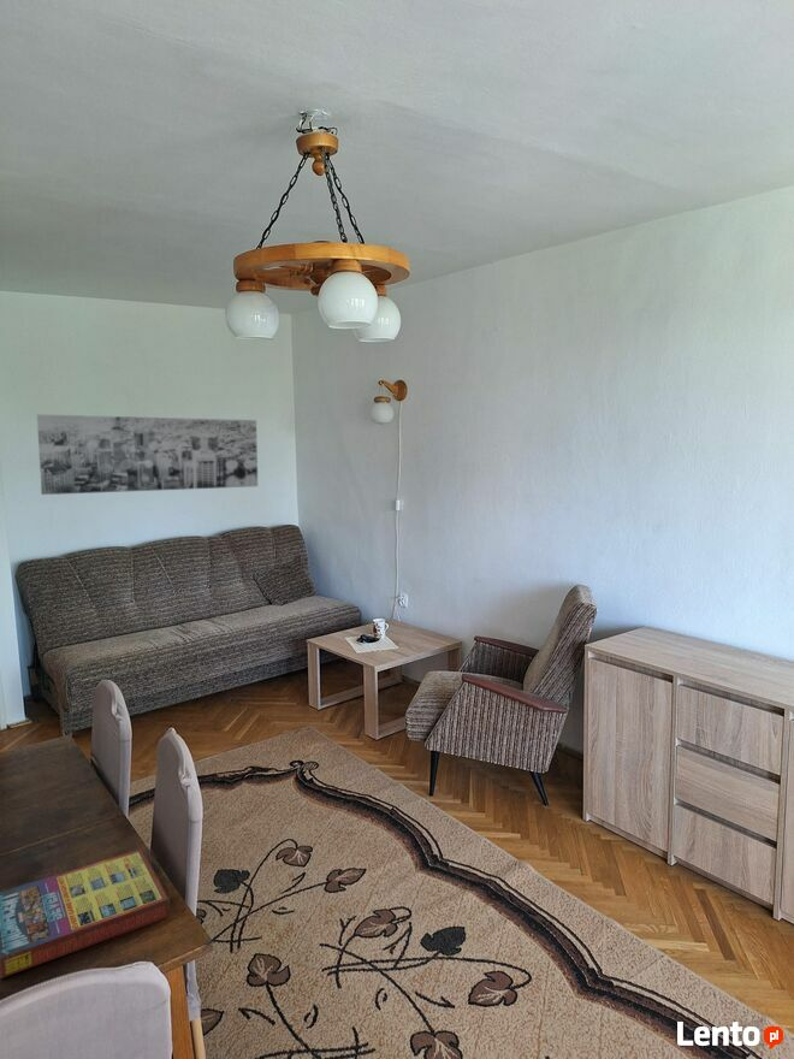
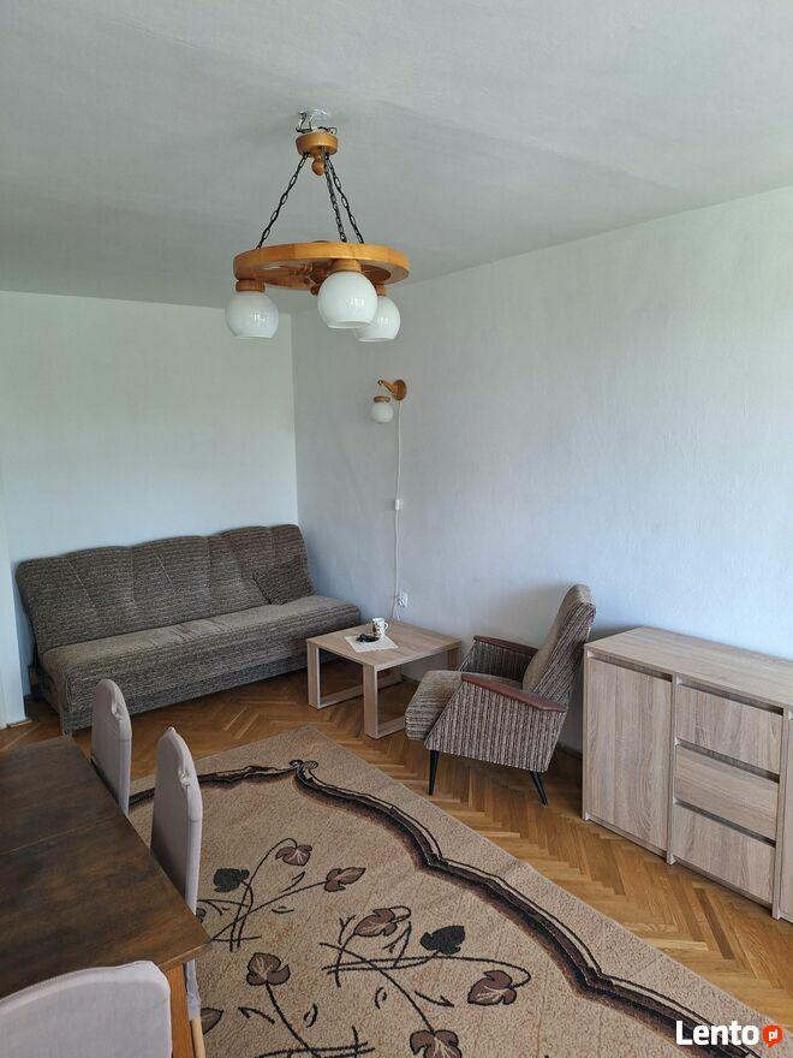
- wall art (158, 454)
- game compilation box (79, 905)
